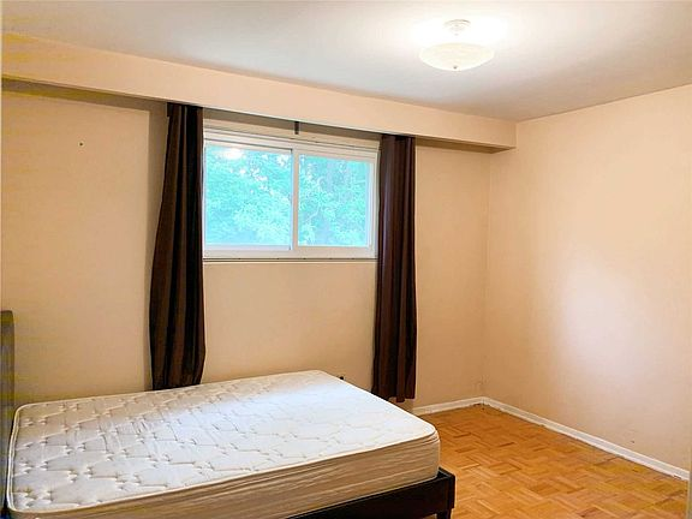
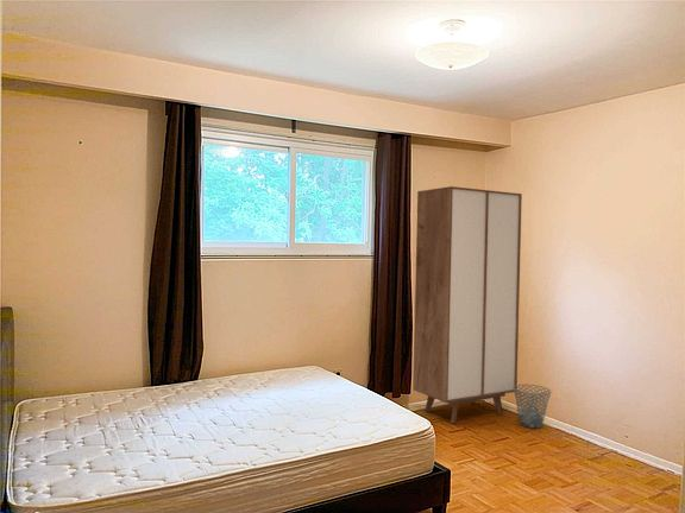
+ wardrobe (466, 302)
+ waste basket (530, 406)
